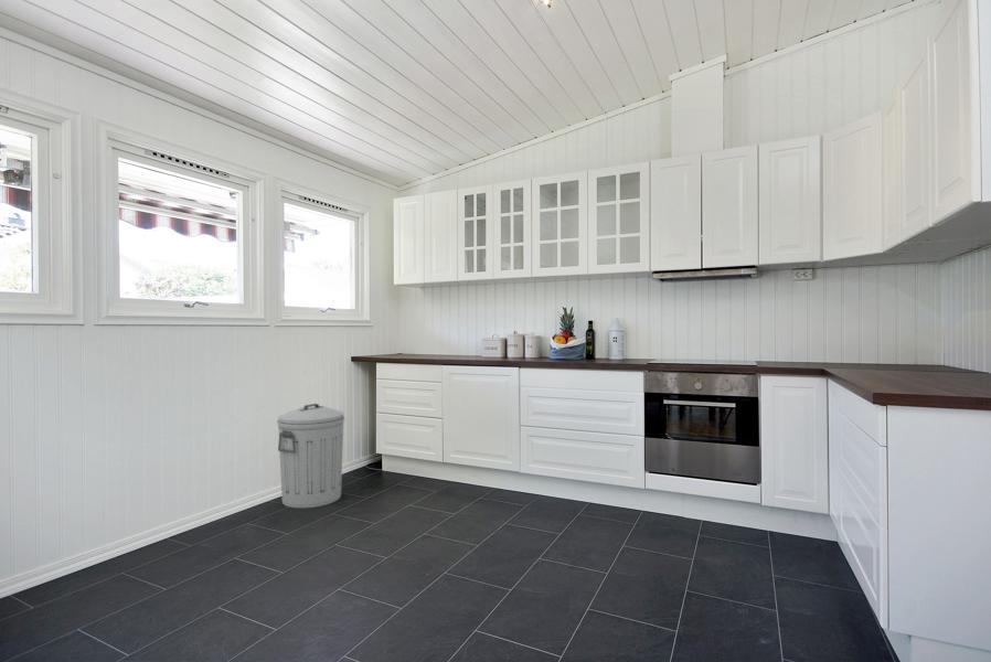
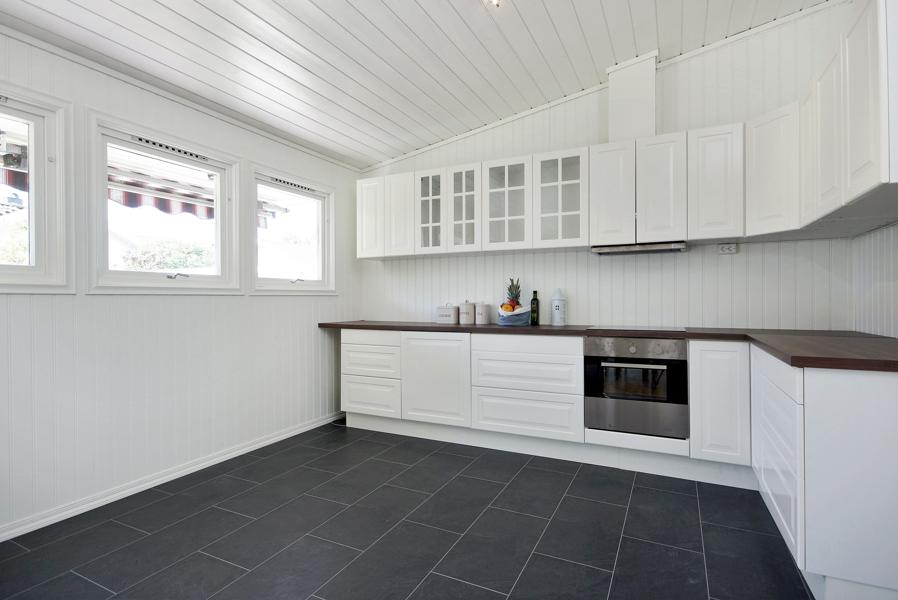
- trash can (311, 451)
